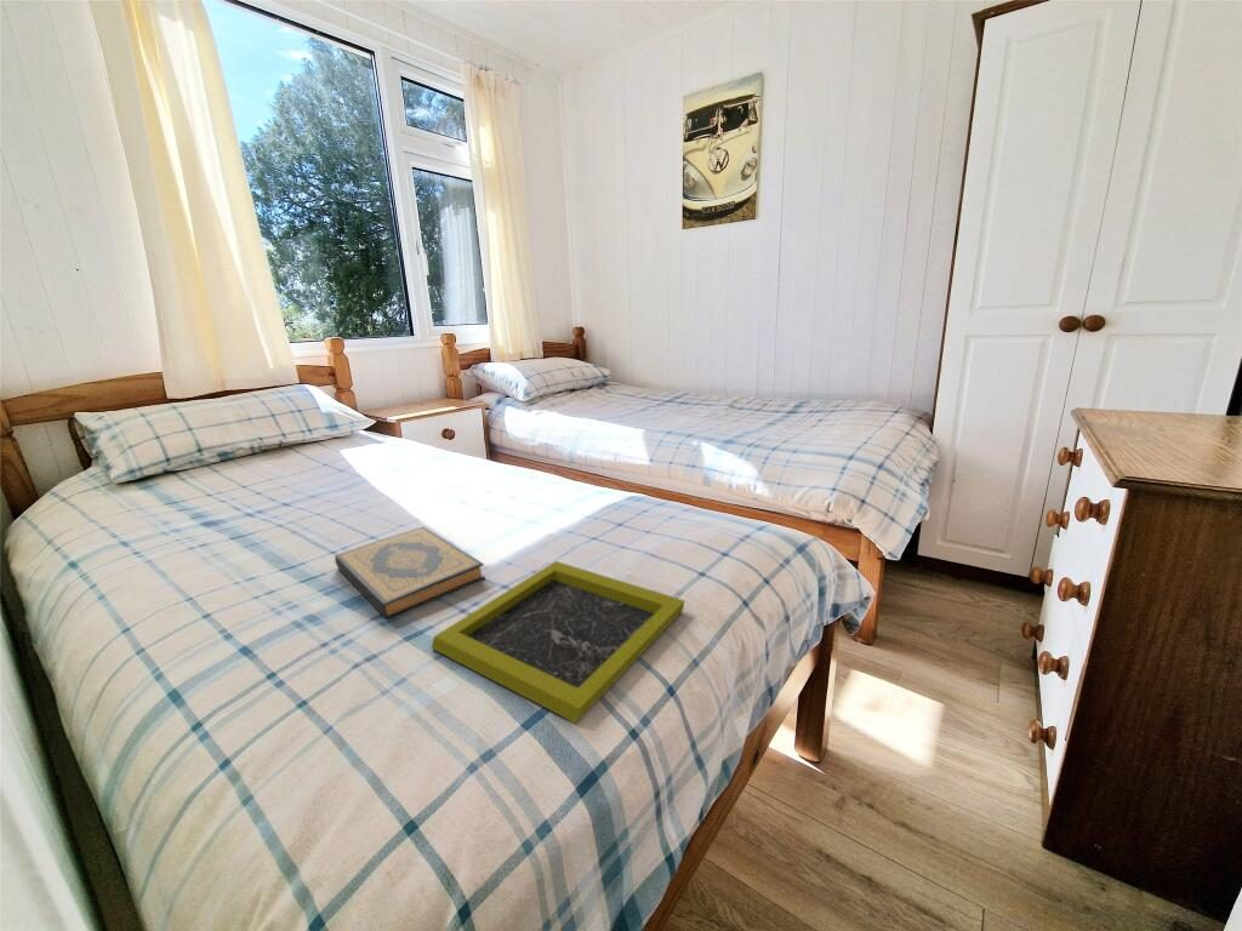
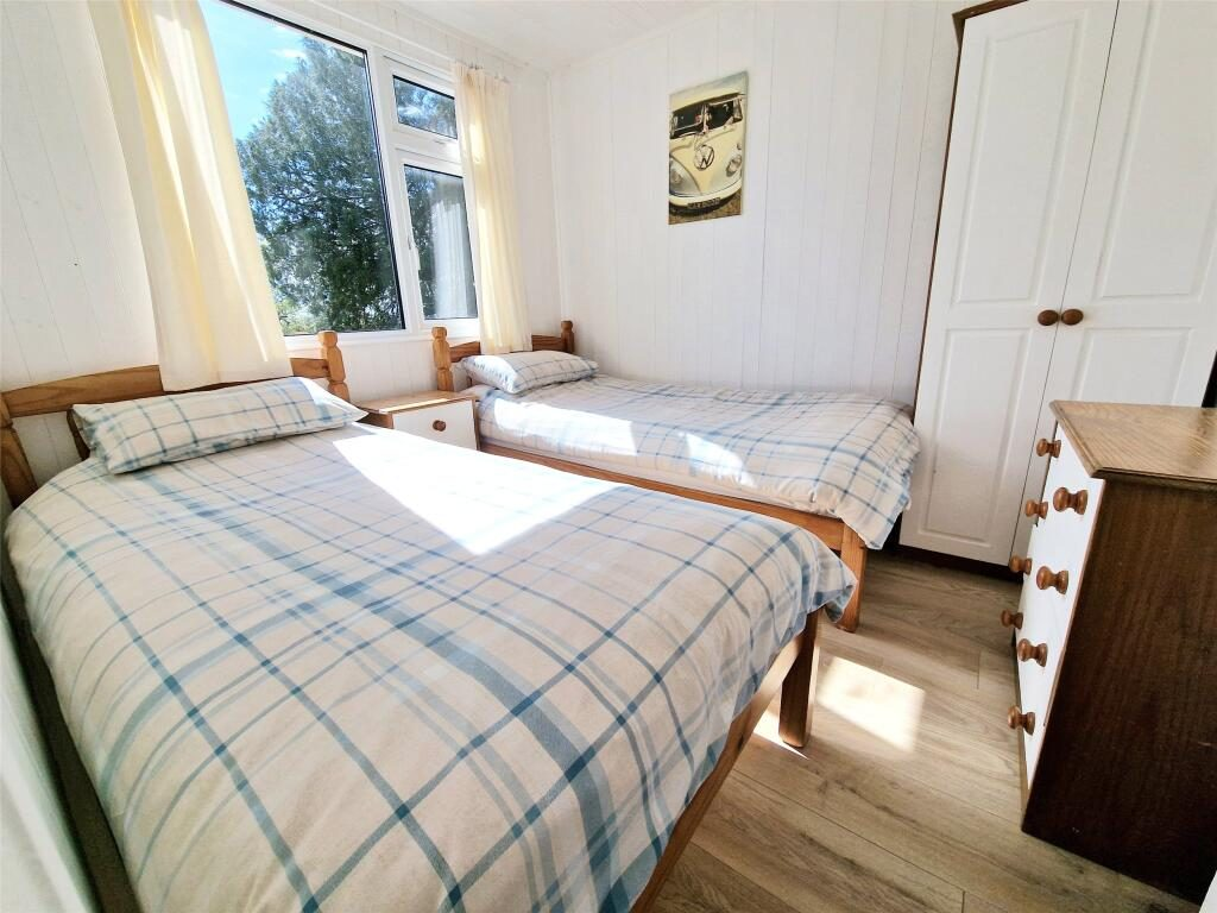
- hardback book (406, 566)
- tray (563, 623)
